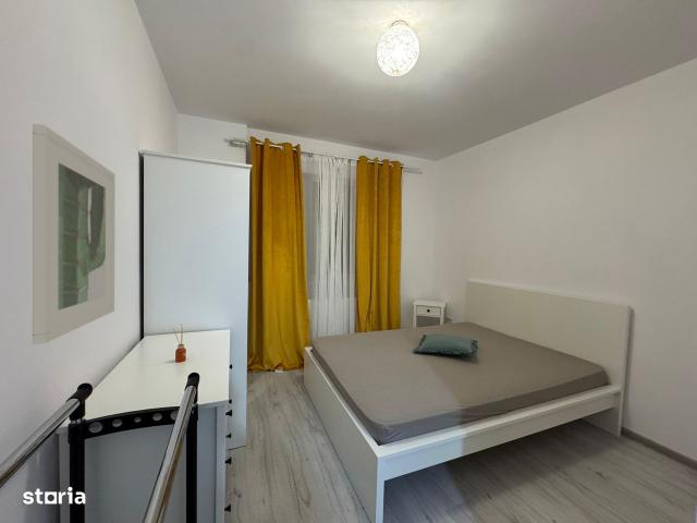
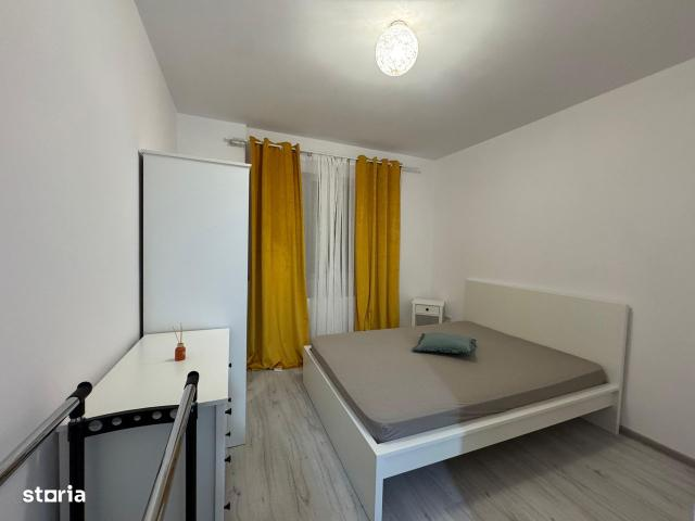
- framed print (83, 239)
